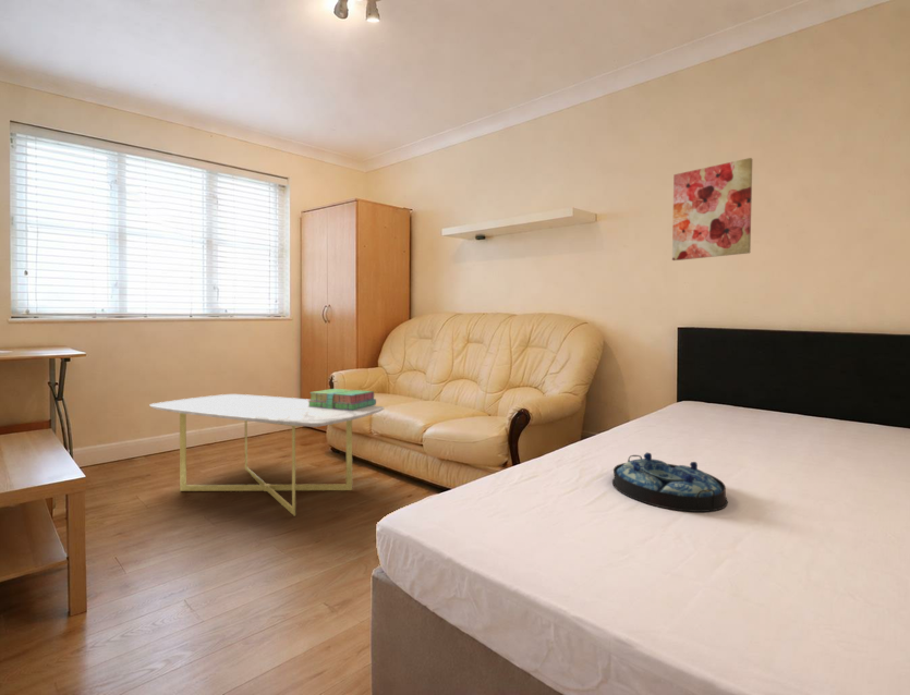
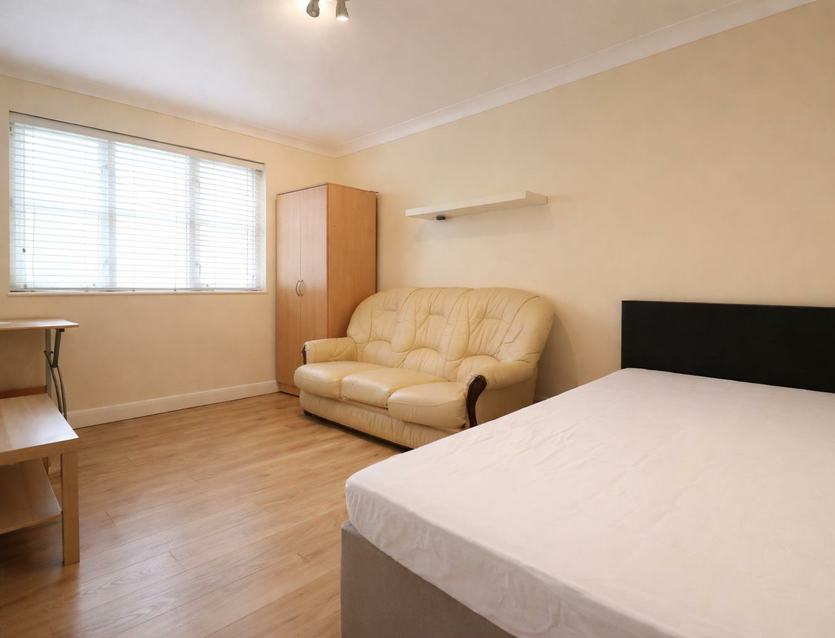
- serving tray (666, 476)
- coffee table (246, 448)
- stack of books (342, 398)
- wall art (709, 211)
